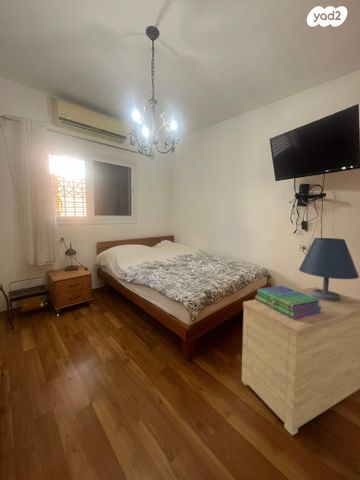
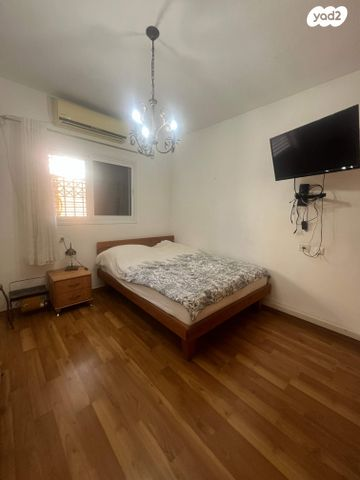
- side table (302, 342)
- table lamp (326, 268)
- stack of books (286, 299)
